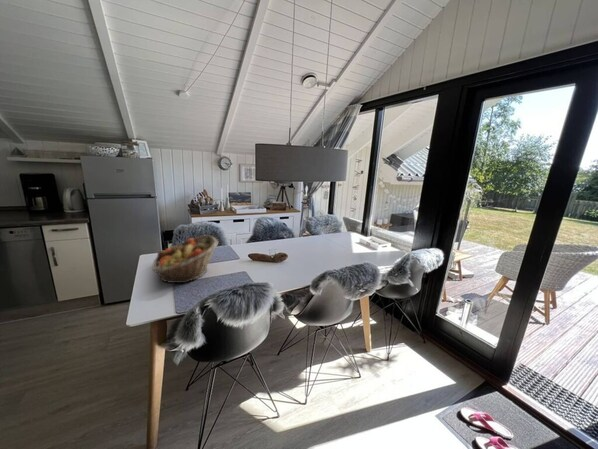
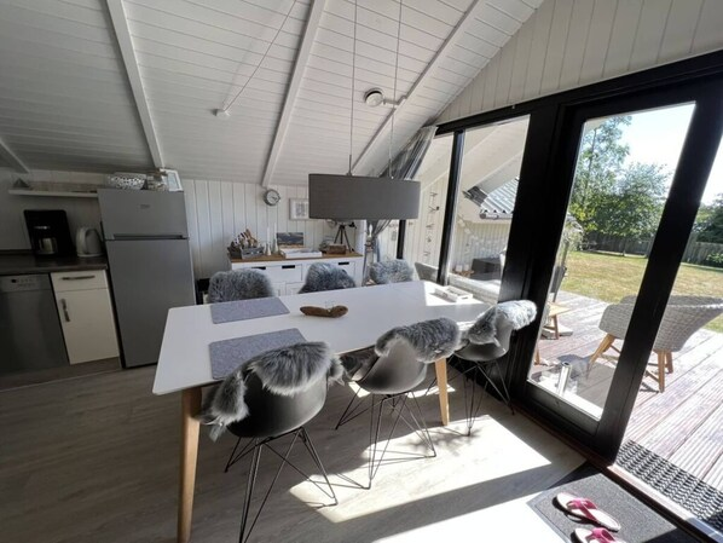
- fruit basket (186, 256)
